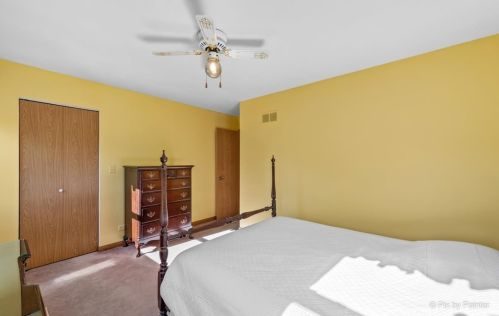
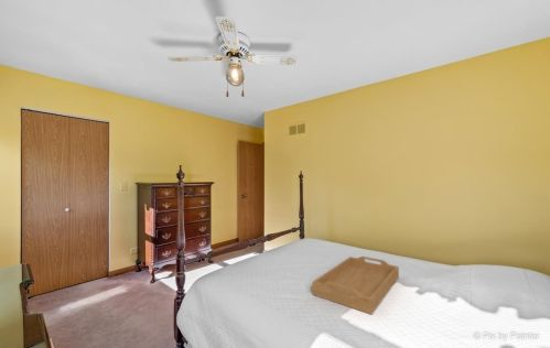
+ serving tray (358, 278)
